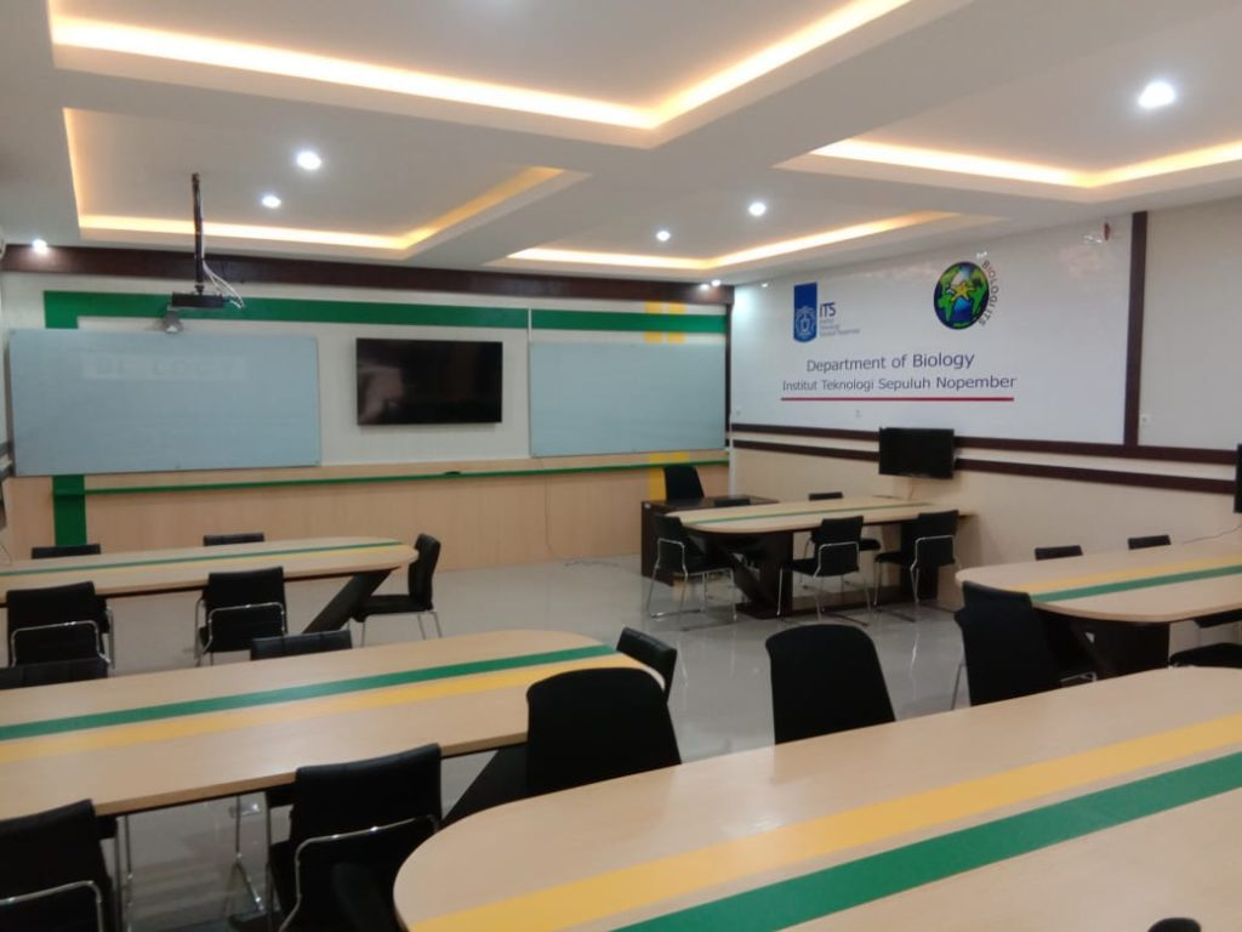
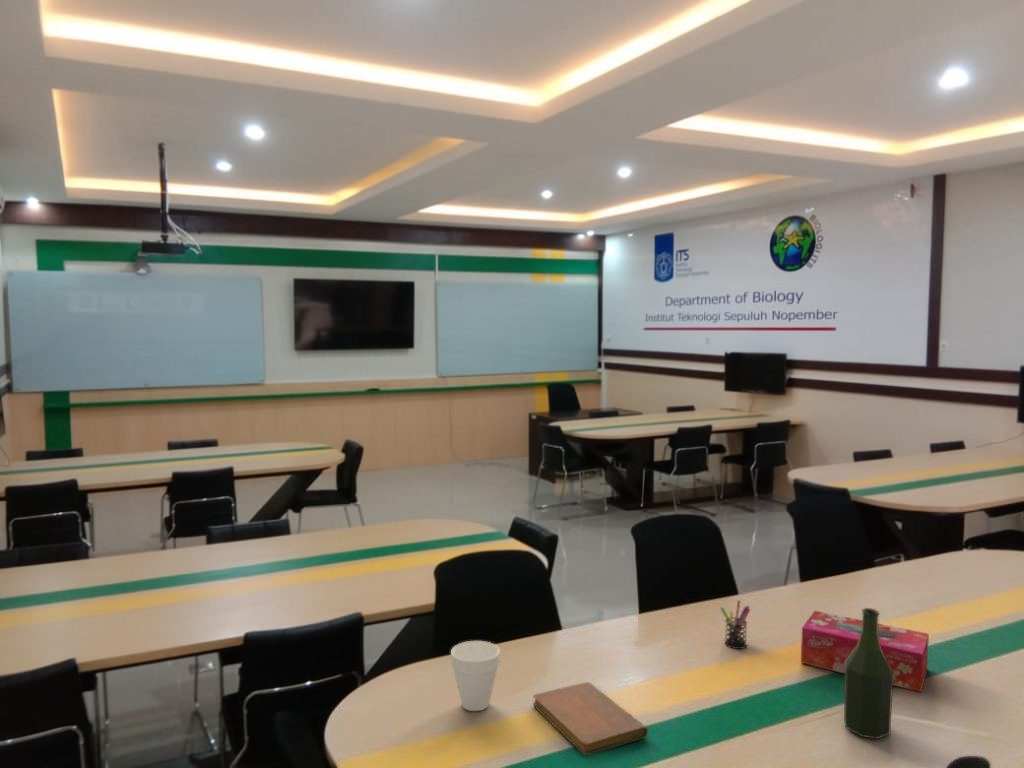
+ tissue box (856, 645)
+ bottle (868, 670)
+ pen holder (733, 623)
+ cup (475, 677)
+ notebook (587, 715)
